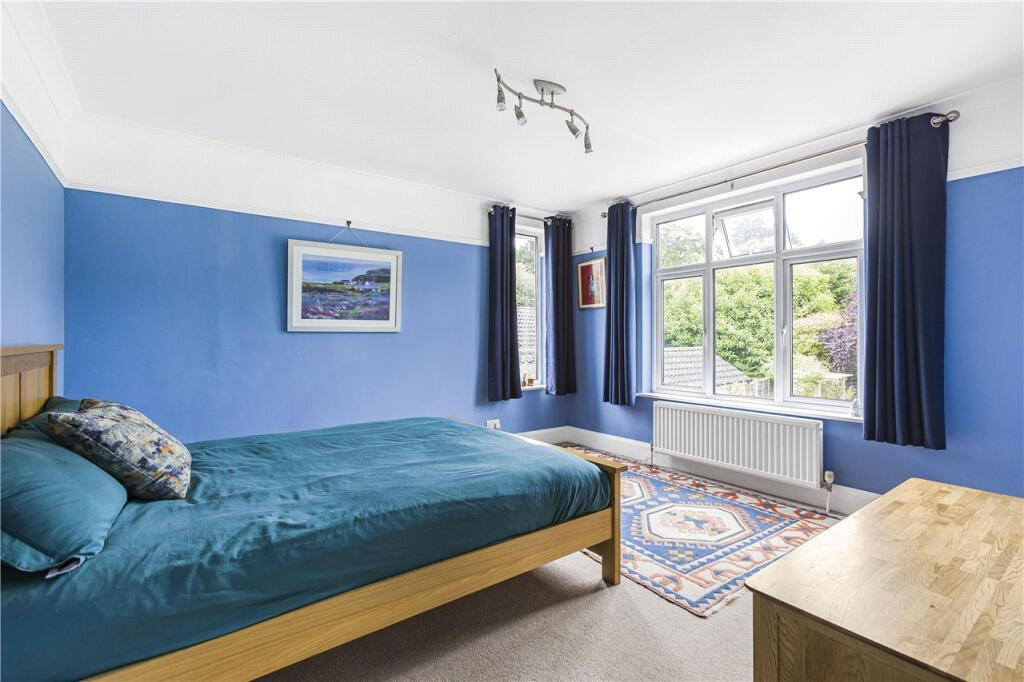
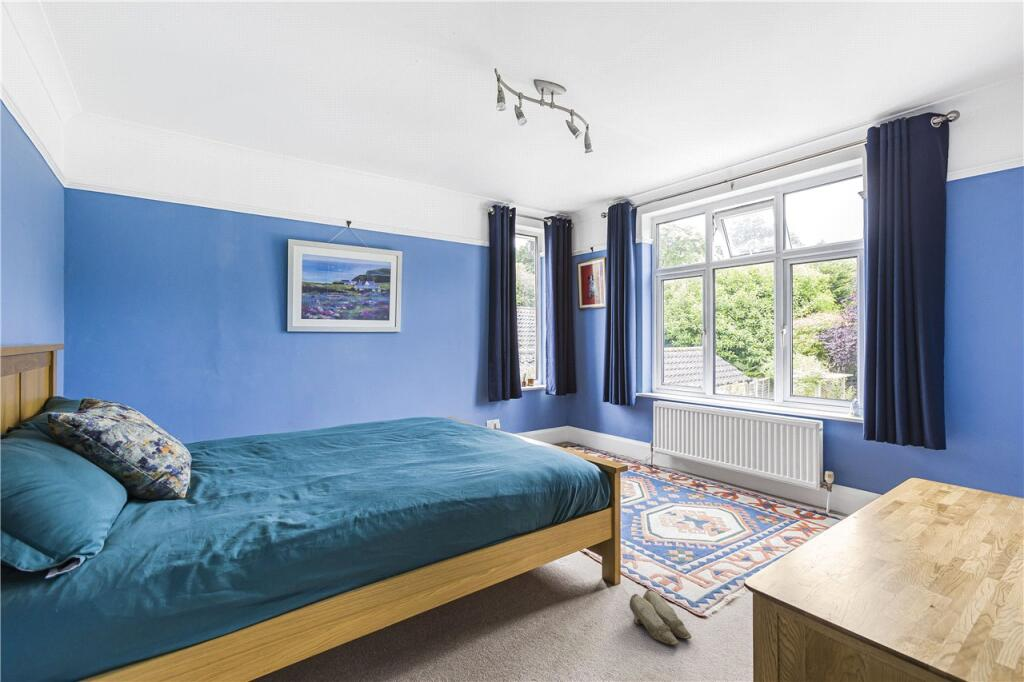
+ slippers (659, 616)
